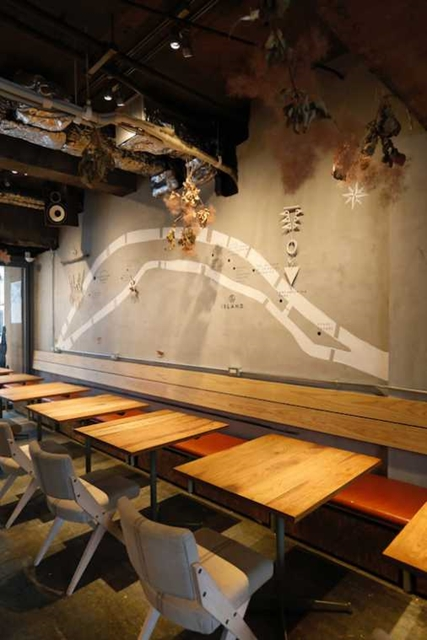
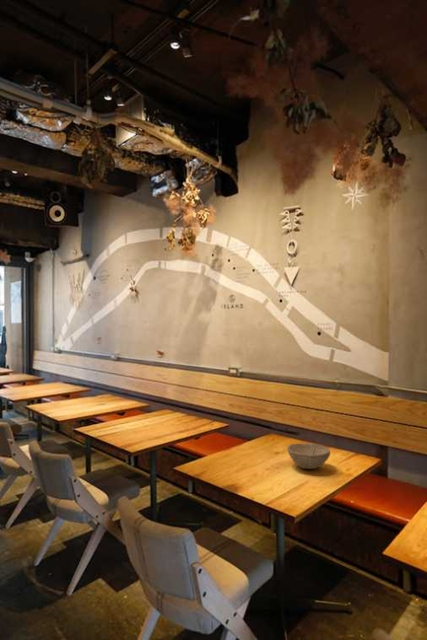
+ bowl (308, 457)
